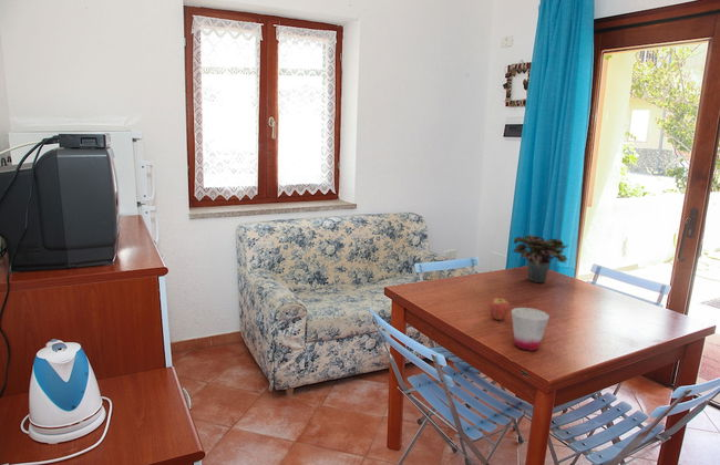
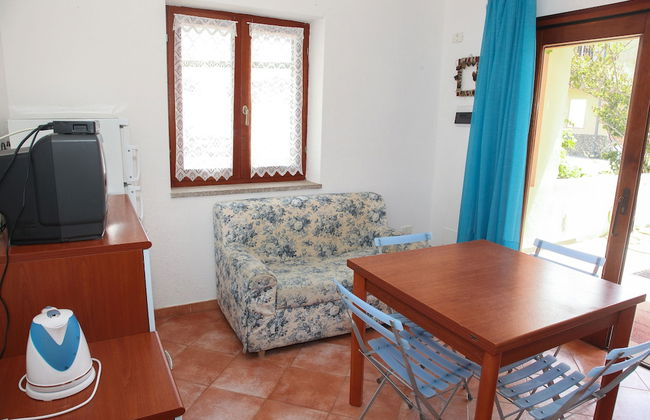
- fruit (498, 307)
- potted plant (539, 258)
- cup (528, 330)
